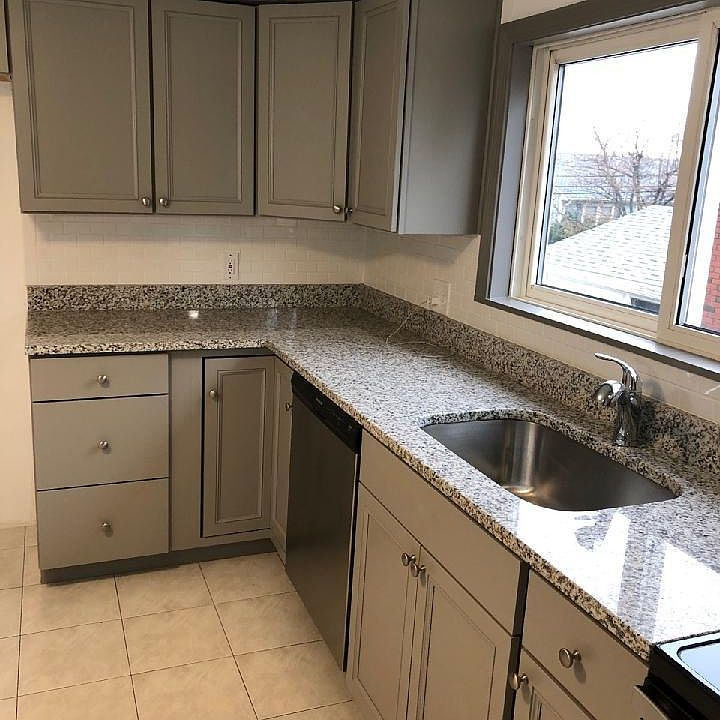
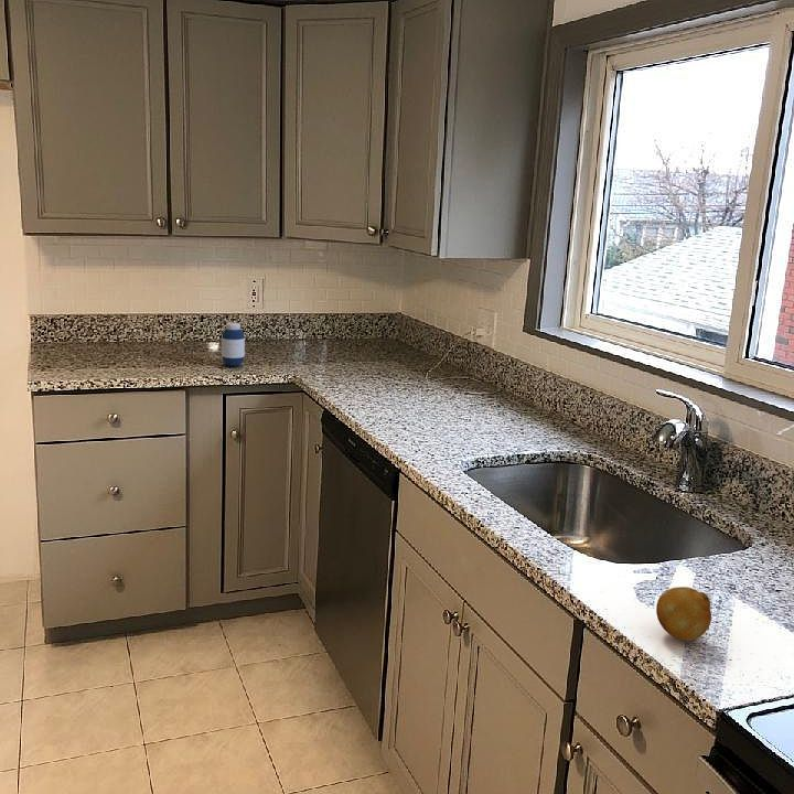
+ fruit (683, 613)
+ medicine bottle (233, 344)
